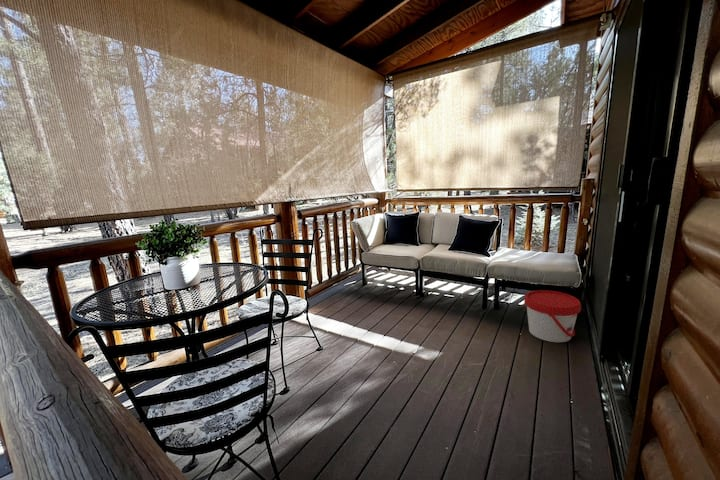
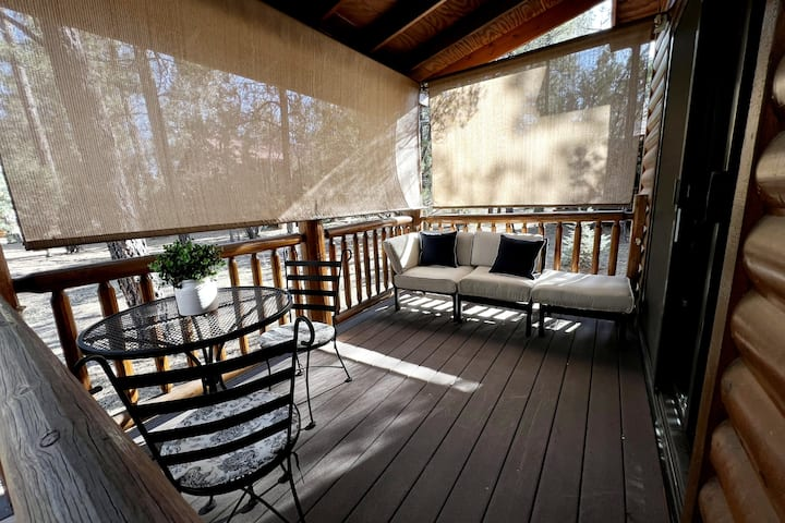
- bucket (550, 316)
